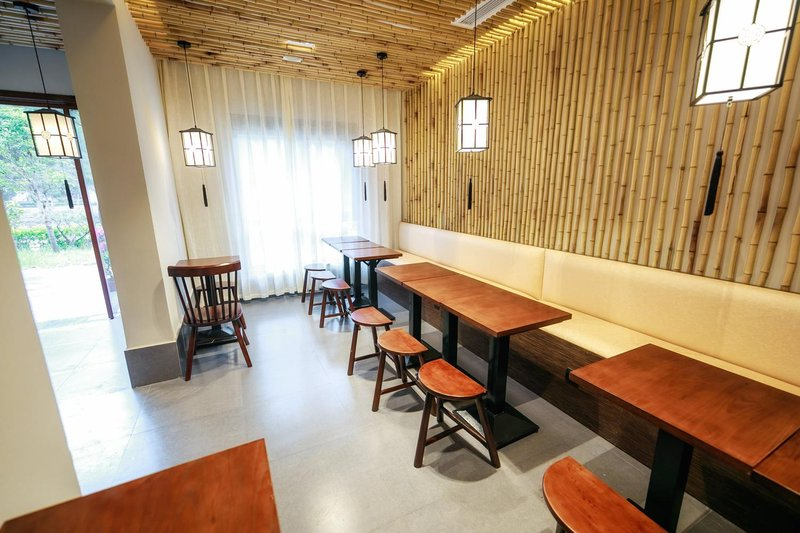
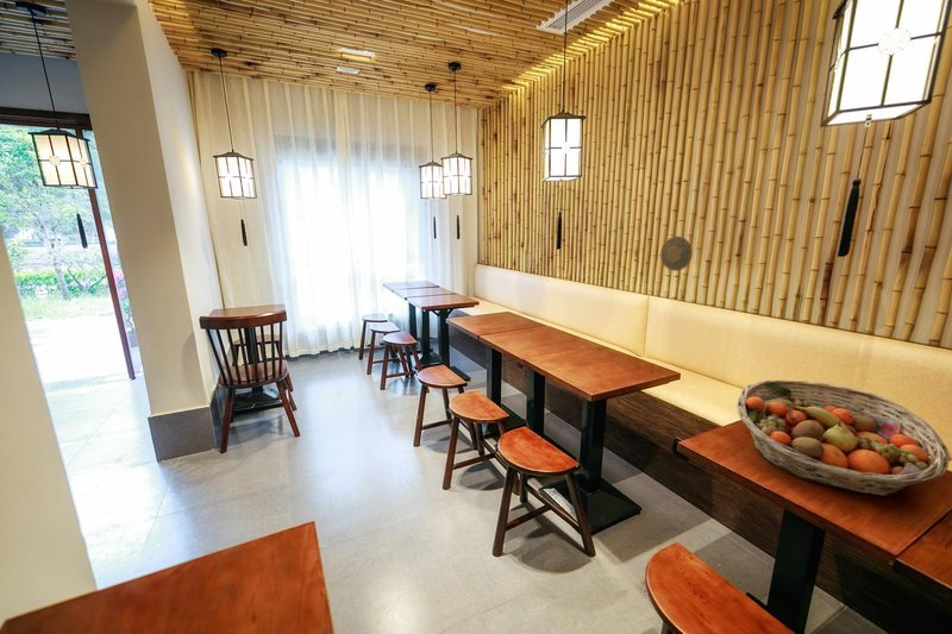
+ fruit basket (827, 432)
+ decorative plate (675, 253)
